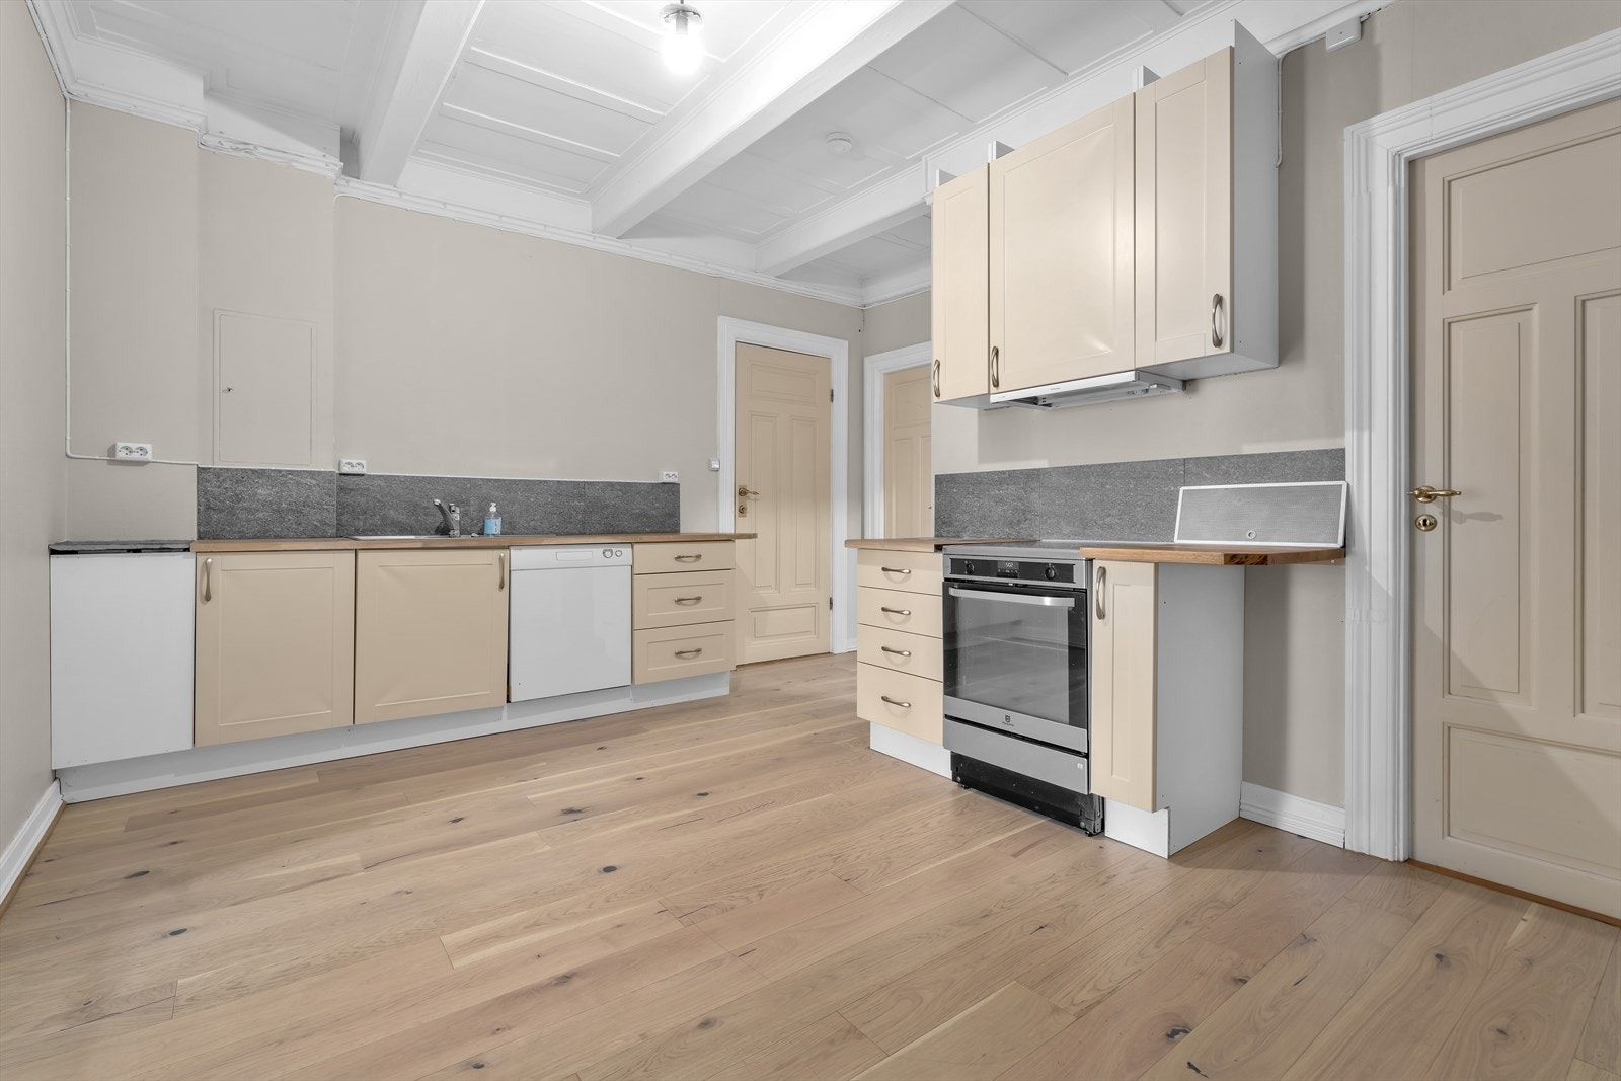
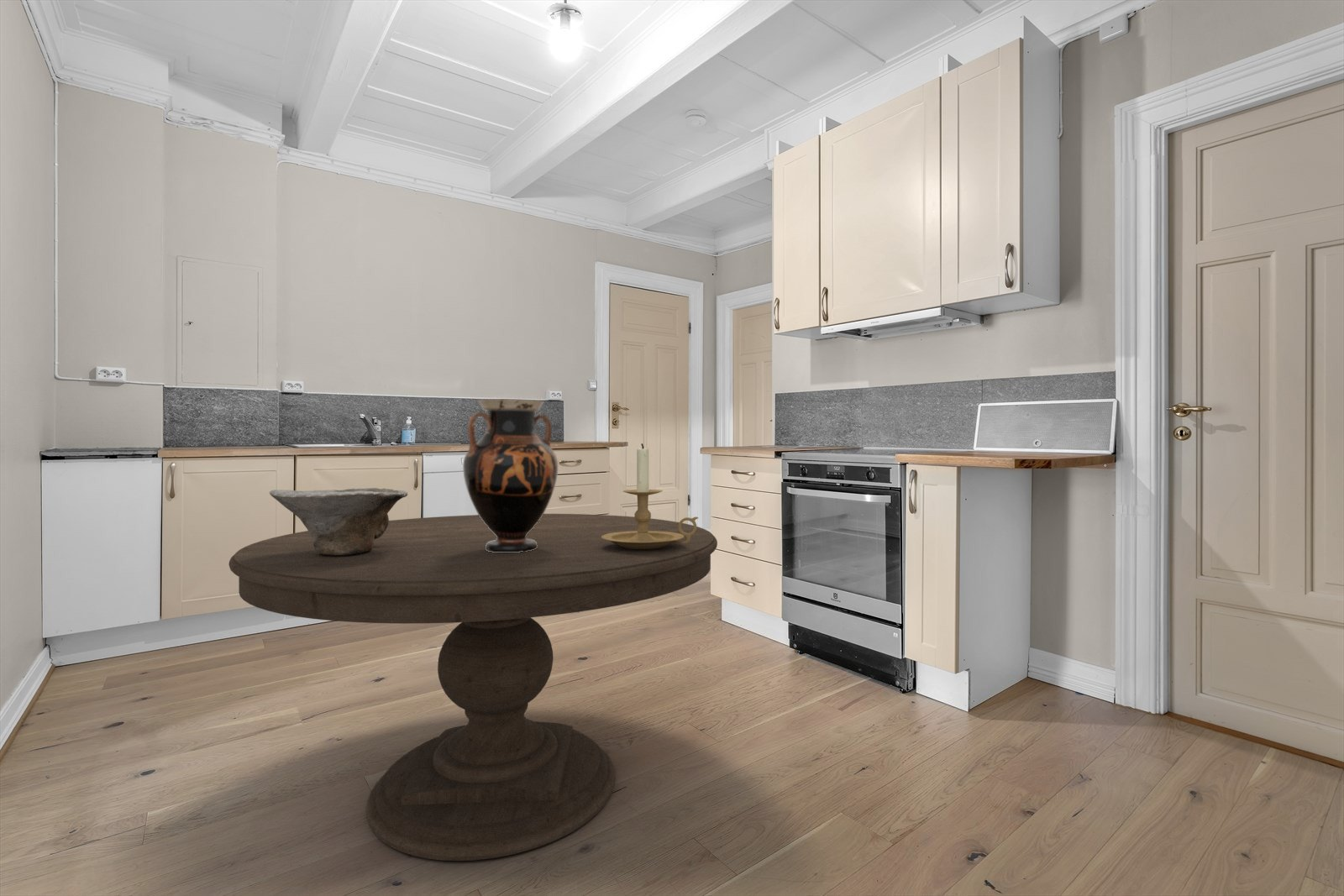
+ bowl (342, 519)
+ dining table (496, 660)
+ candle holder (643, 494)
+ vase (511, 474)
